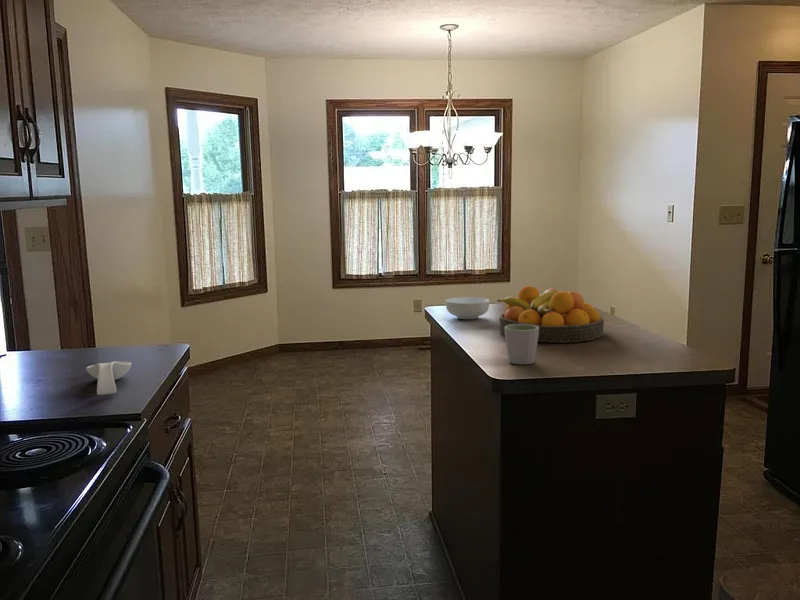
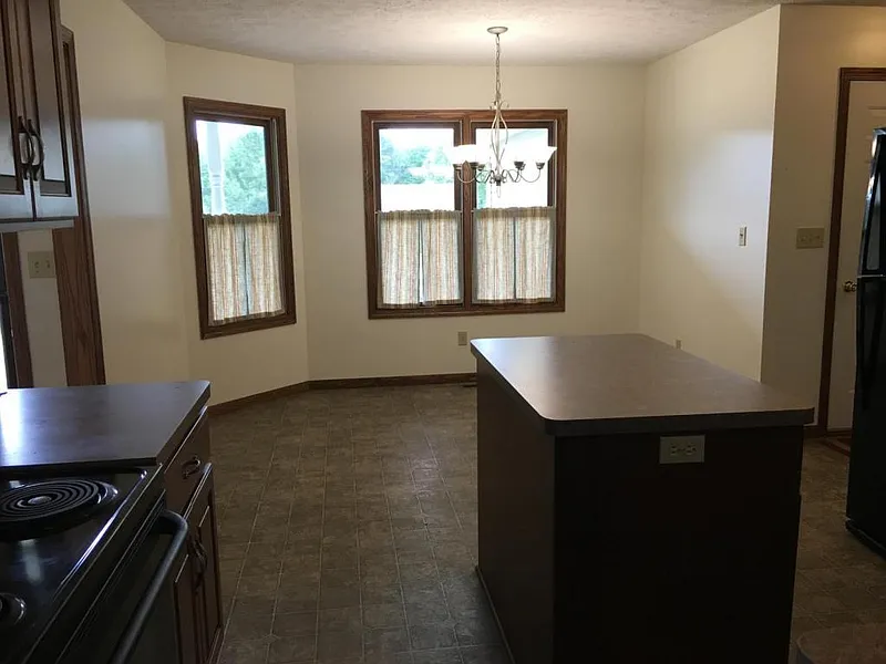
- mug (518, 343)
- spoon rest (108, 370)
- cereal bowl (467, 308)
- fruit bowl (550, 310)
